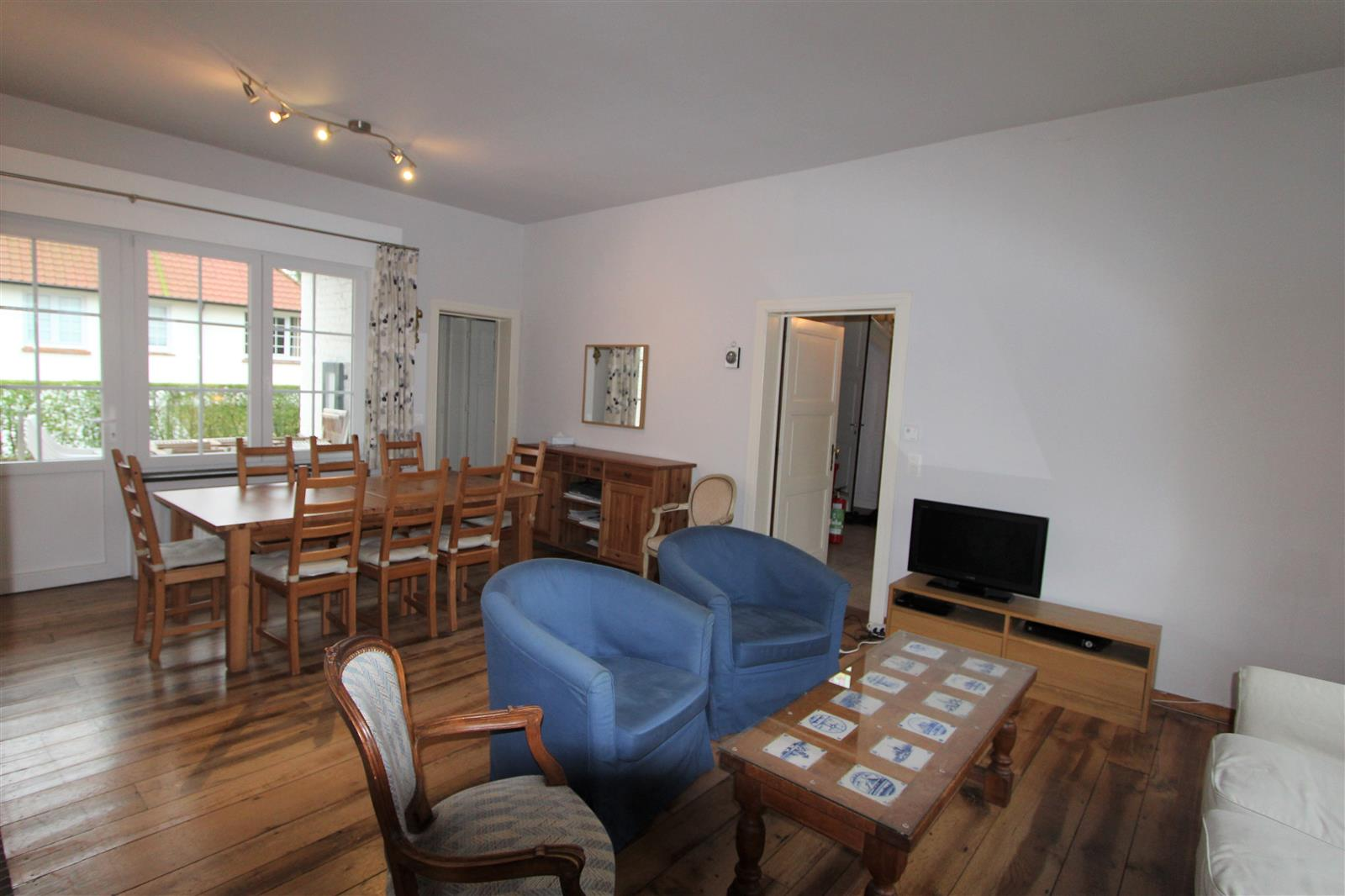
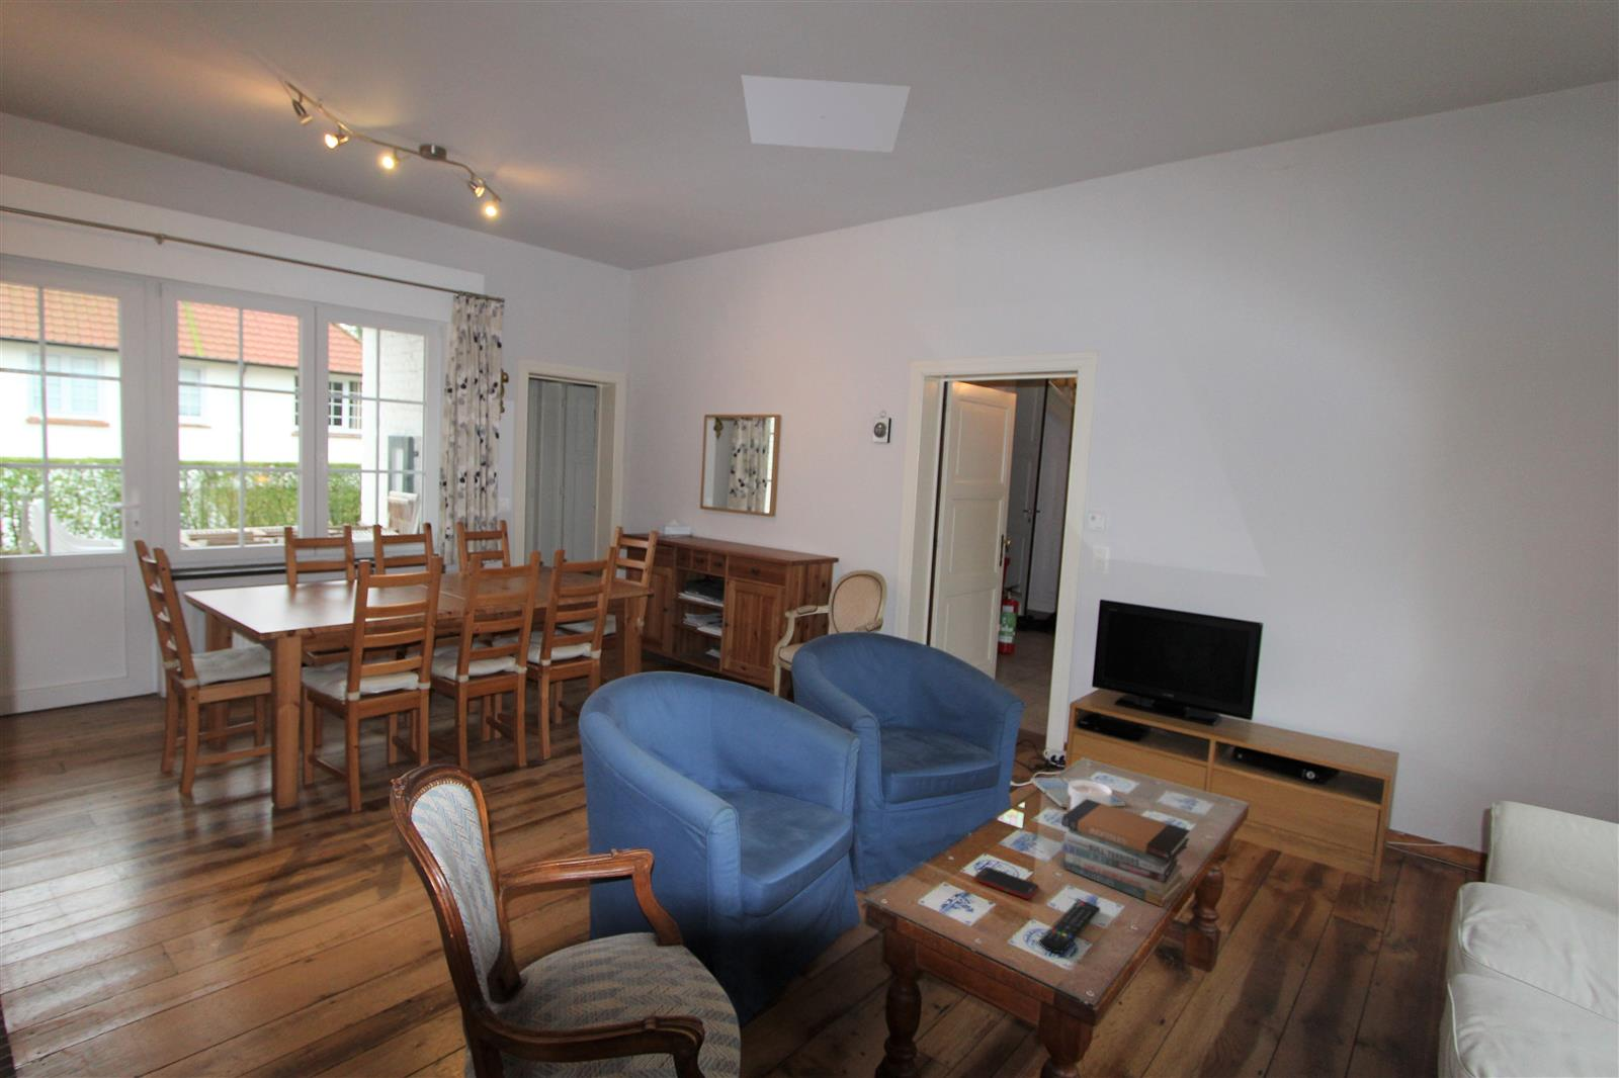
+ ceiling lamp (823, 109)
+ remote control (1070, 925)
+ book stack (1121, 848)
+ candle (1089, 799)
+ cell phone (1006, 882)
+ drink coaster (1066, 790)
